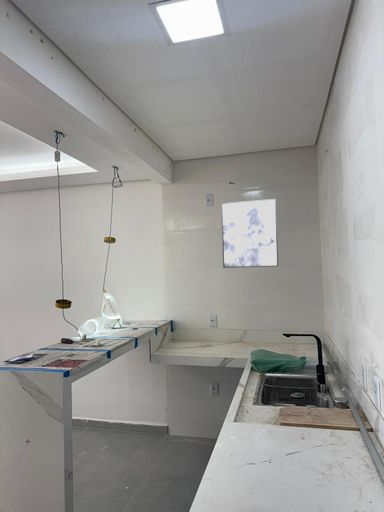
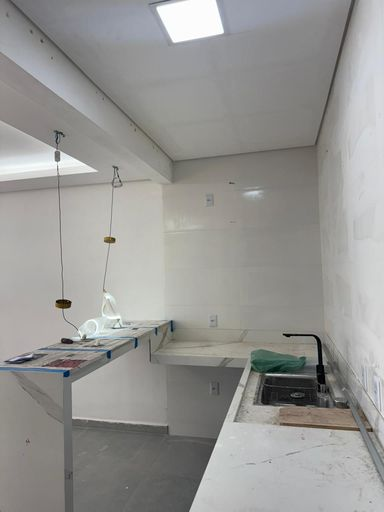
- wall art (249, 234)
